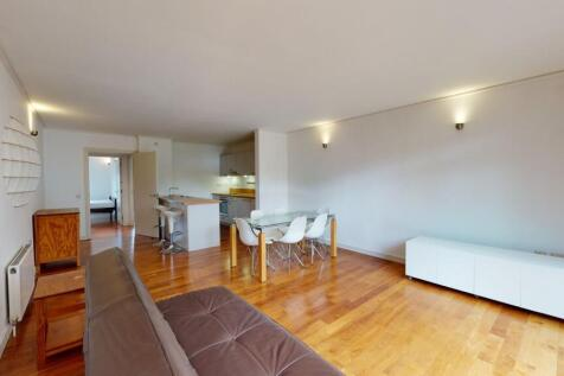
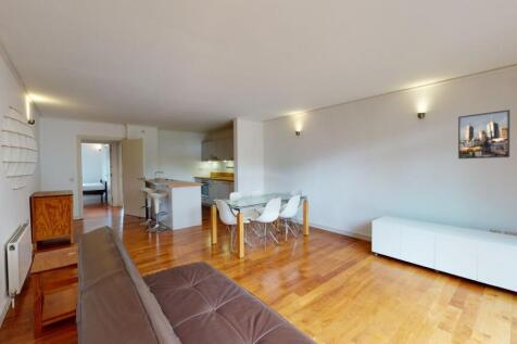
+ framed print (482, 136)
